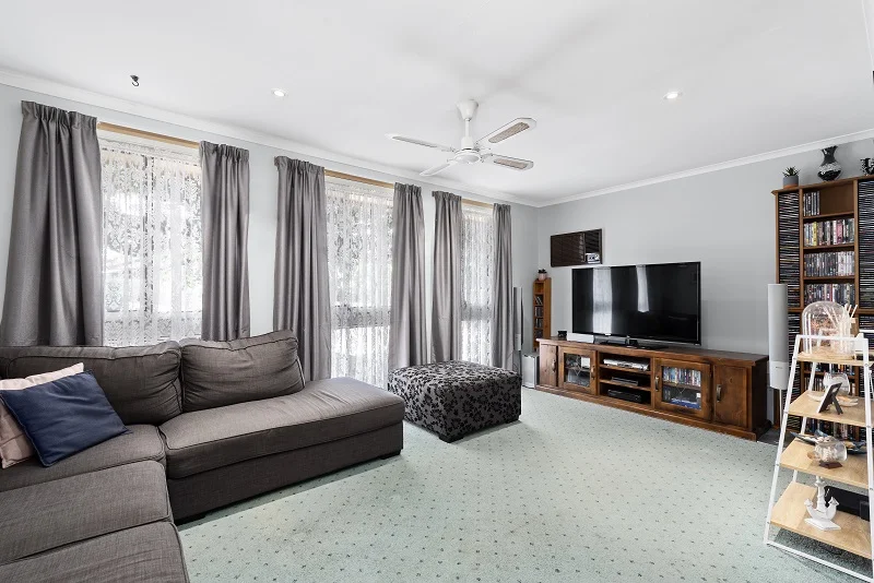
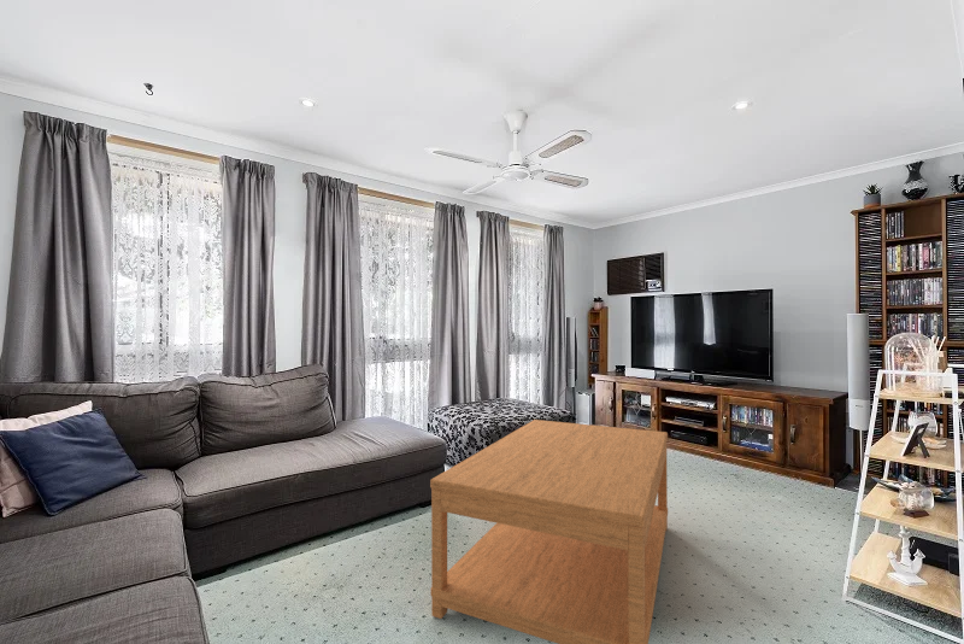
+ coffee table (570, 508)
